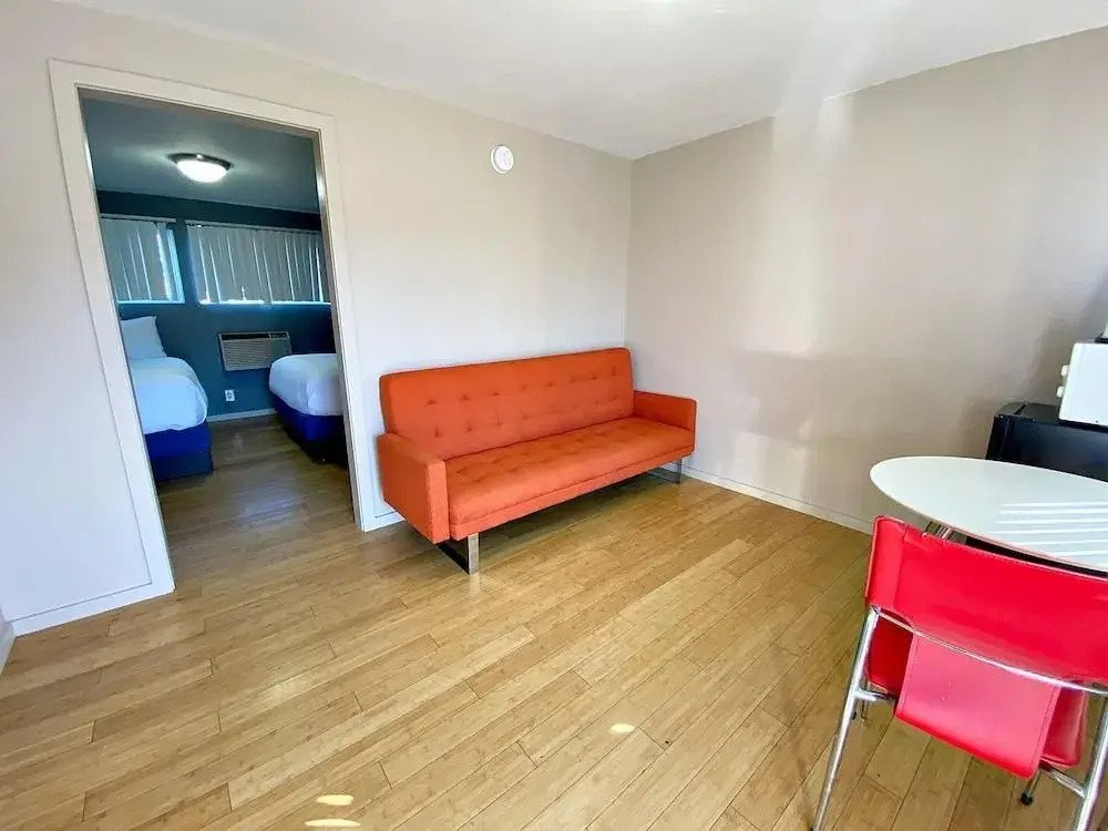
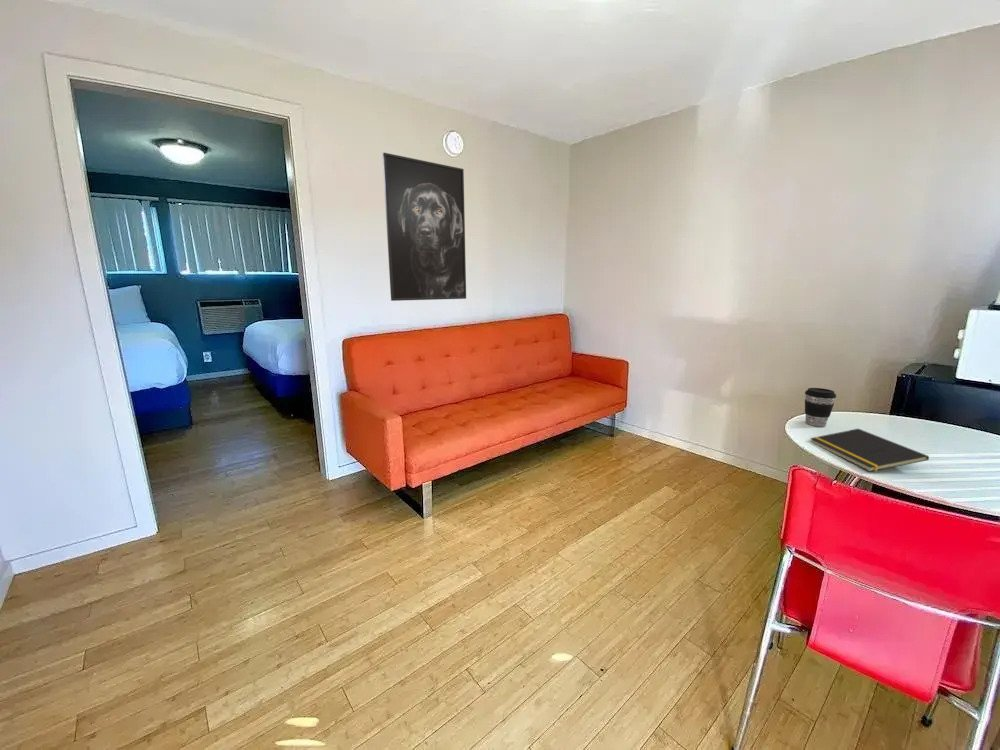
+ coffee cup (818, 407)
+ notepad (864, 448)
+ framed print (428, 232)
